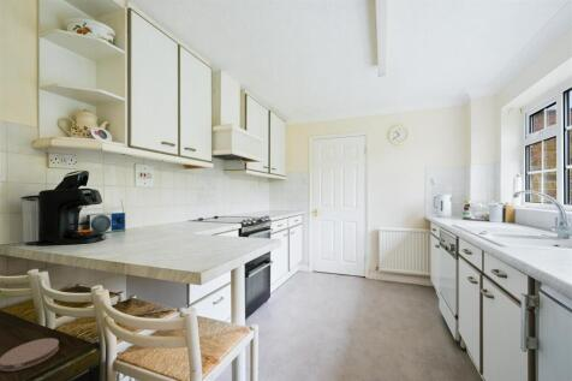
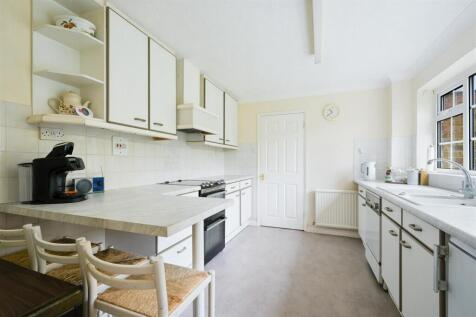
- coaster (30, 353)
